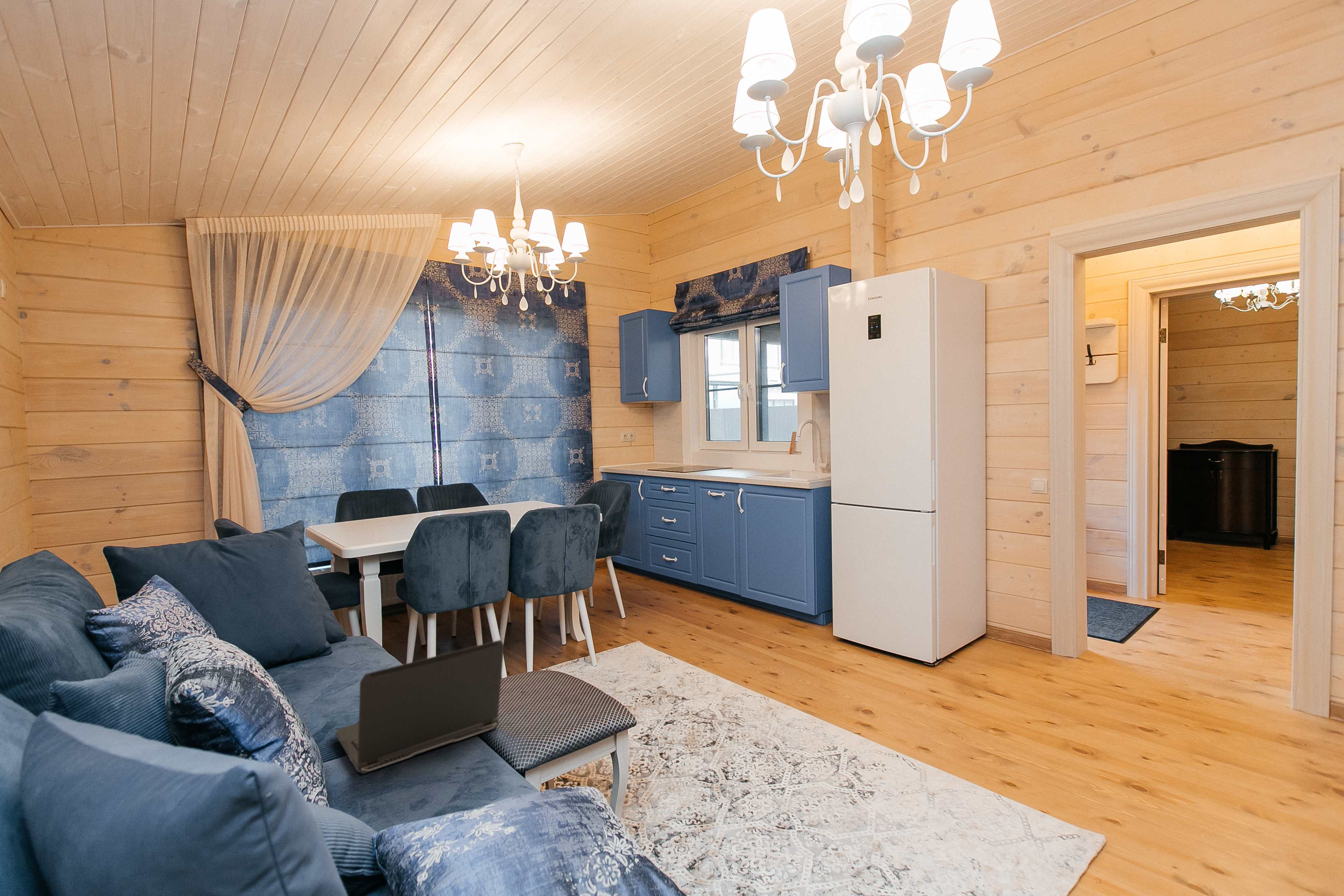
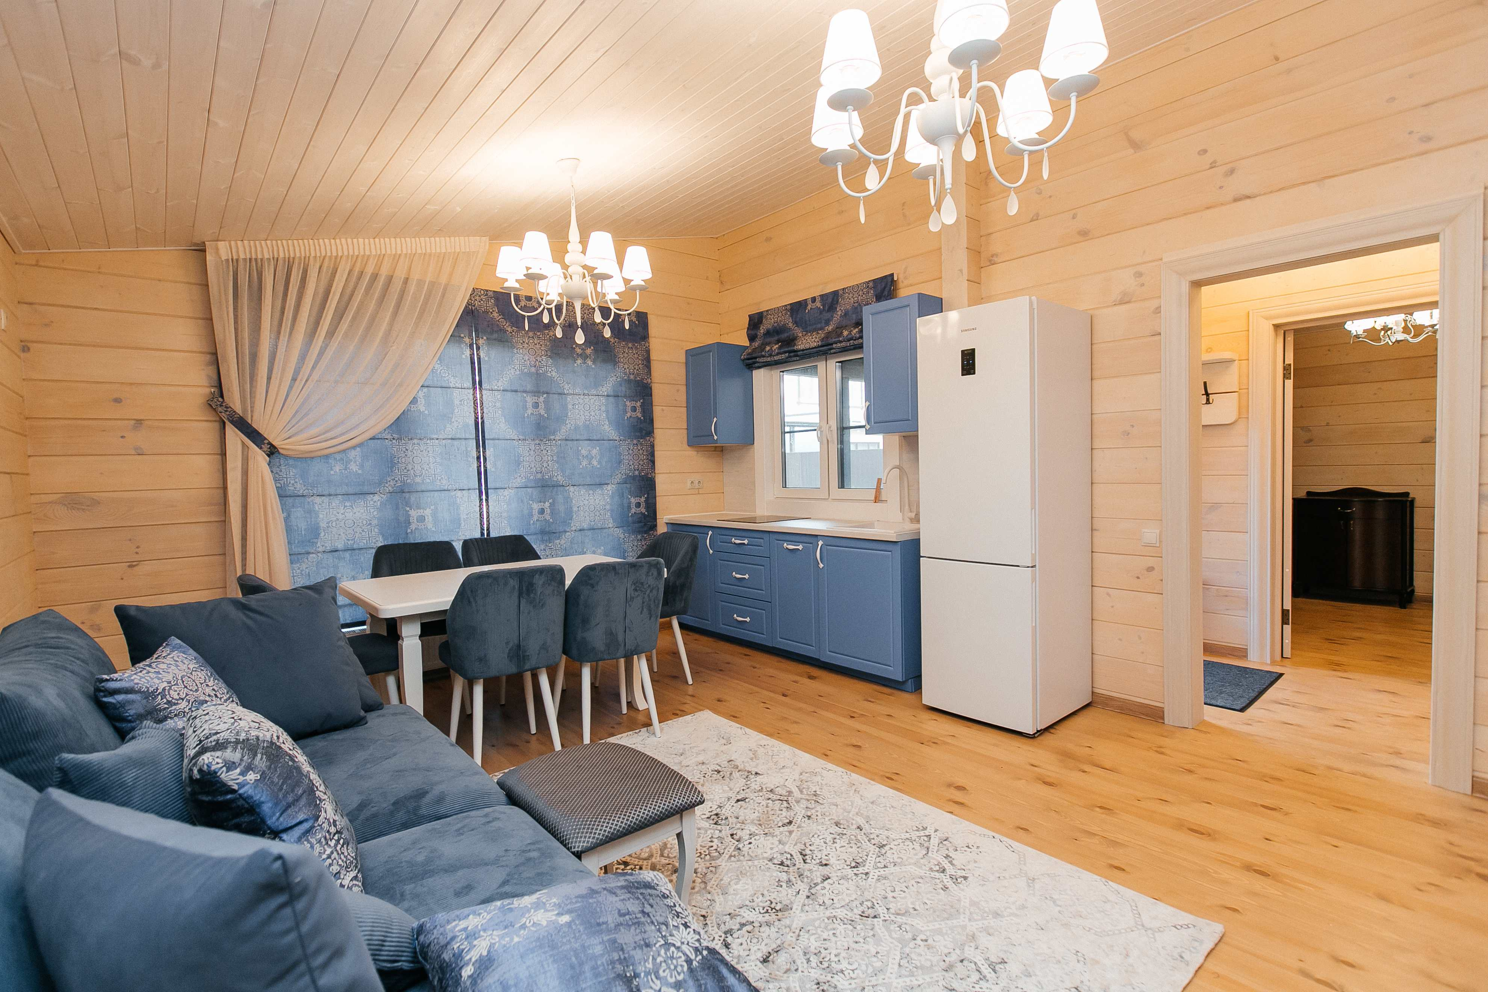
- laptop computer (419, 689)
